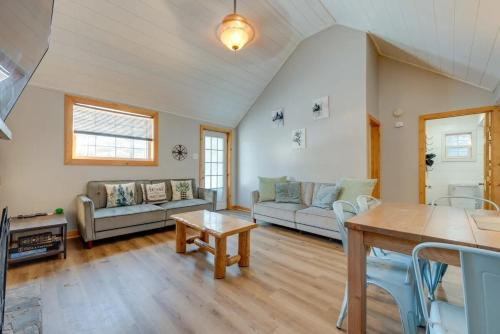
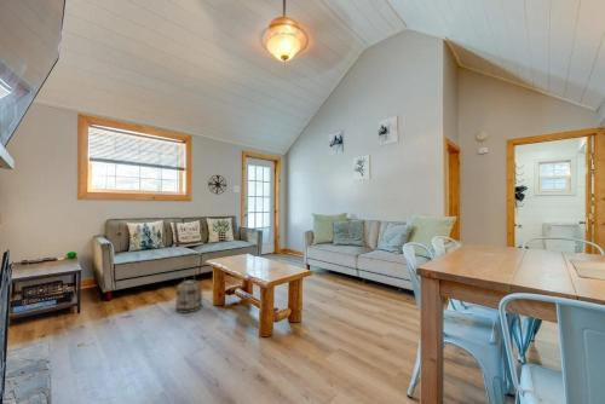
+ basket (189, 290)
